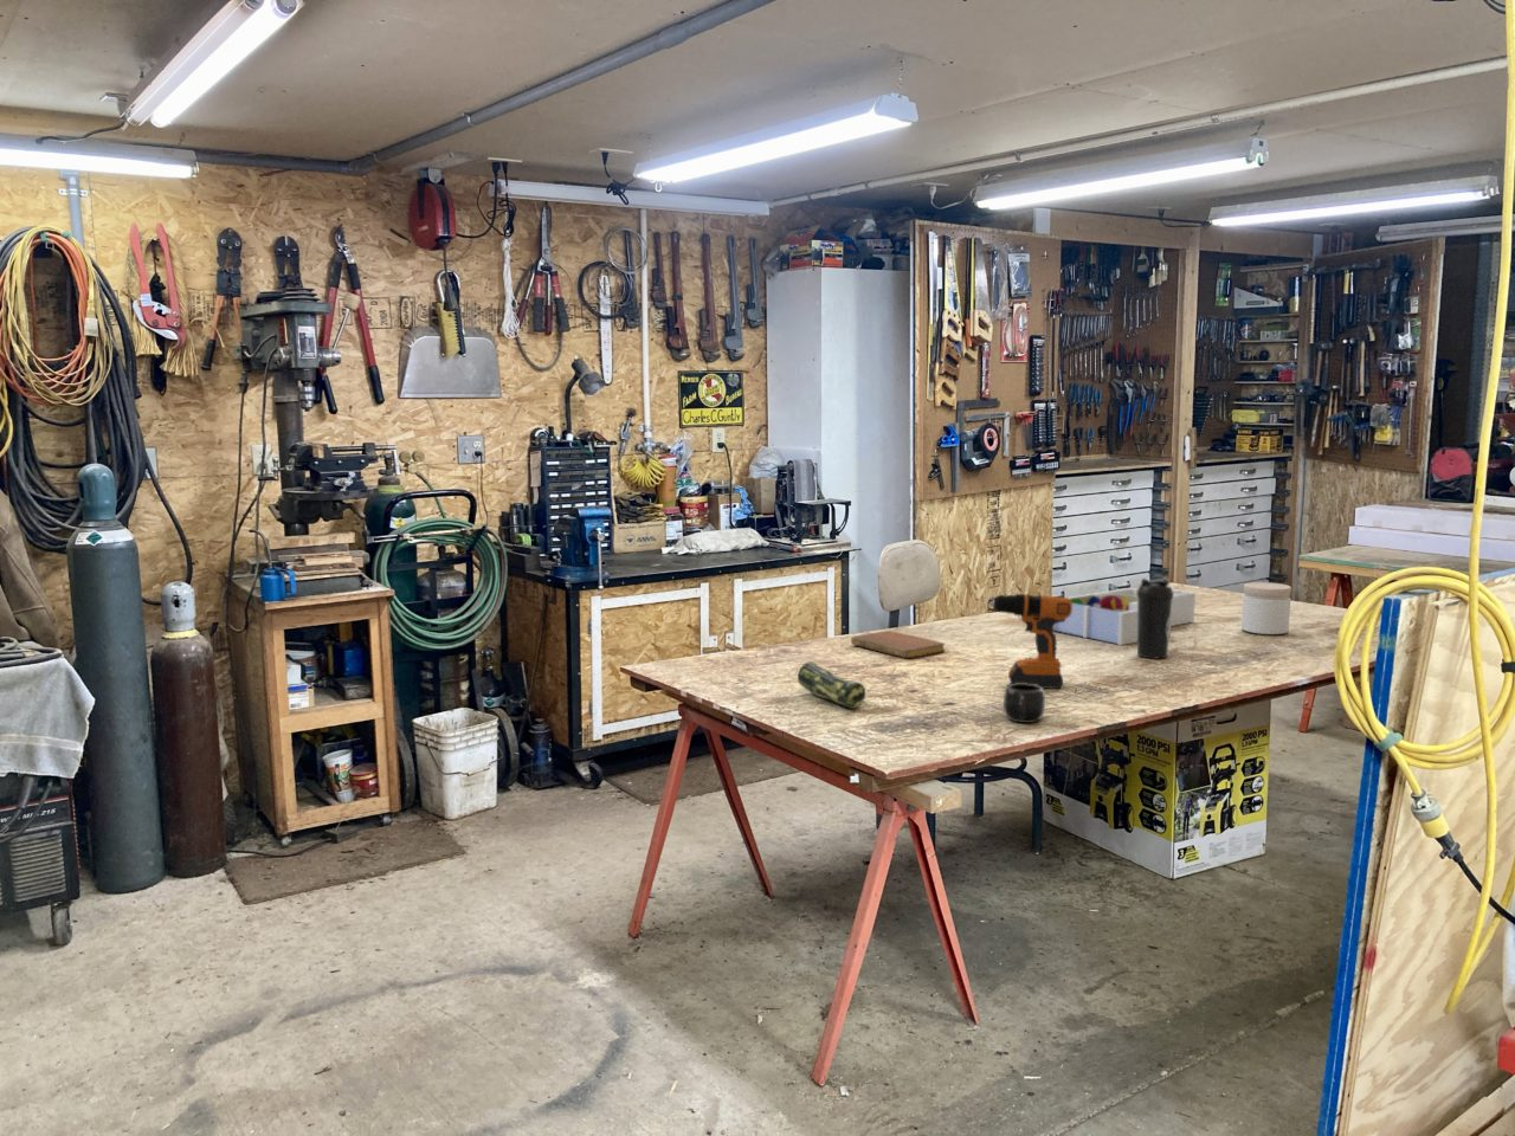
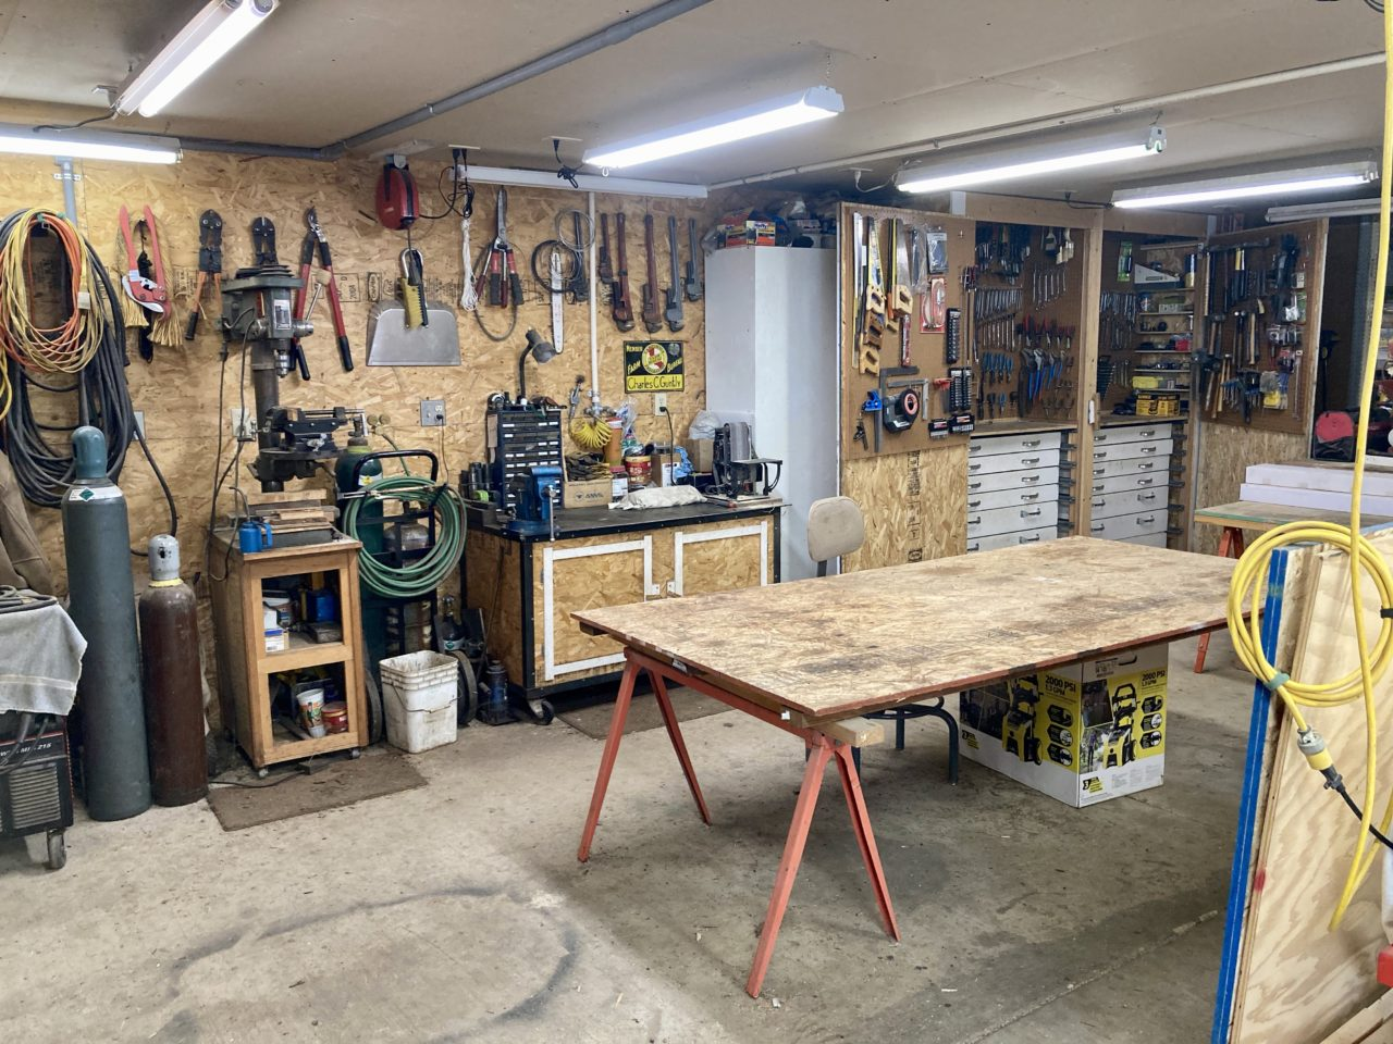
- power drill (1035, 640)
- notebook (897, 643)
- jar (1266, 609)
- pencil case (833, 685)
- mug (1020, 703)
- desk organizer (1136, 613)
- water bottle (1152, 617)
